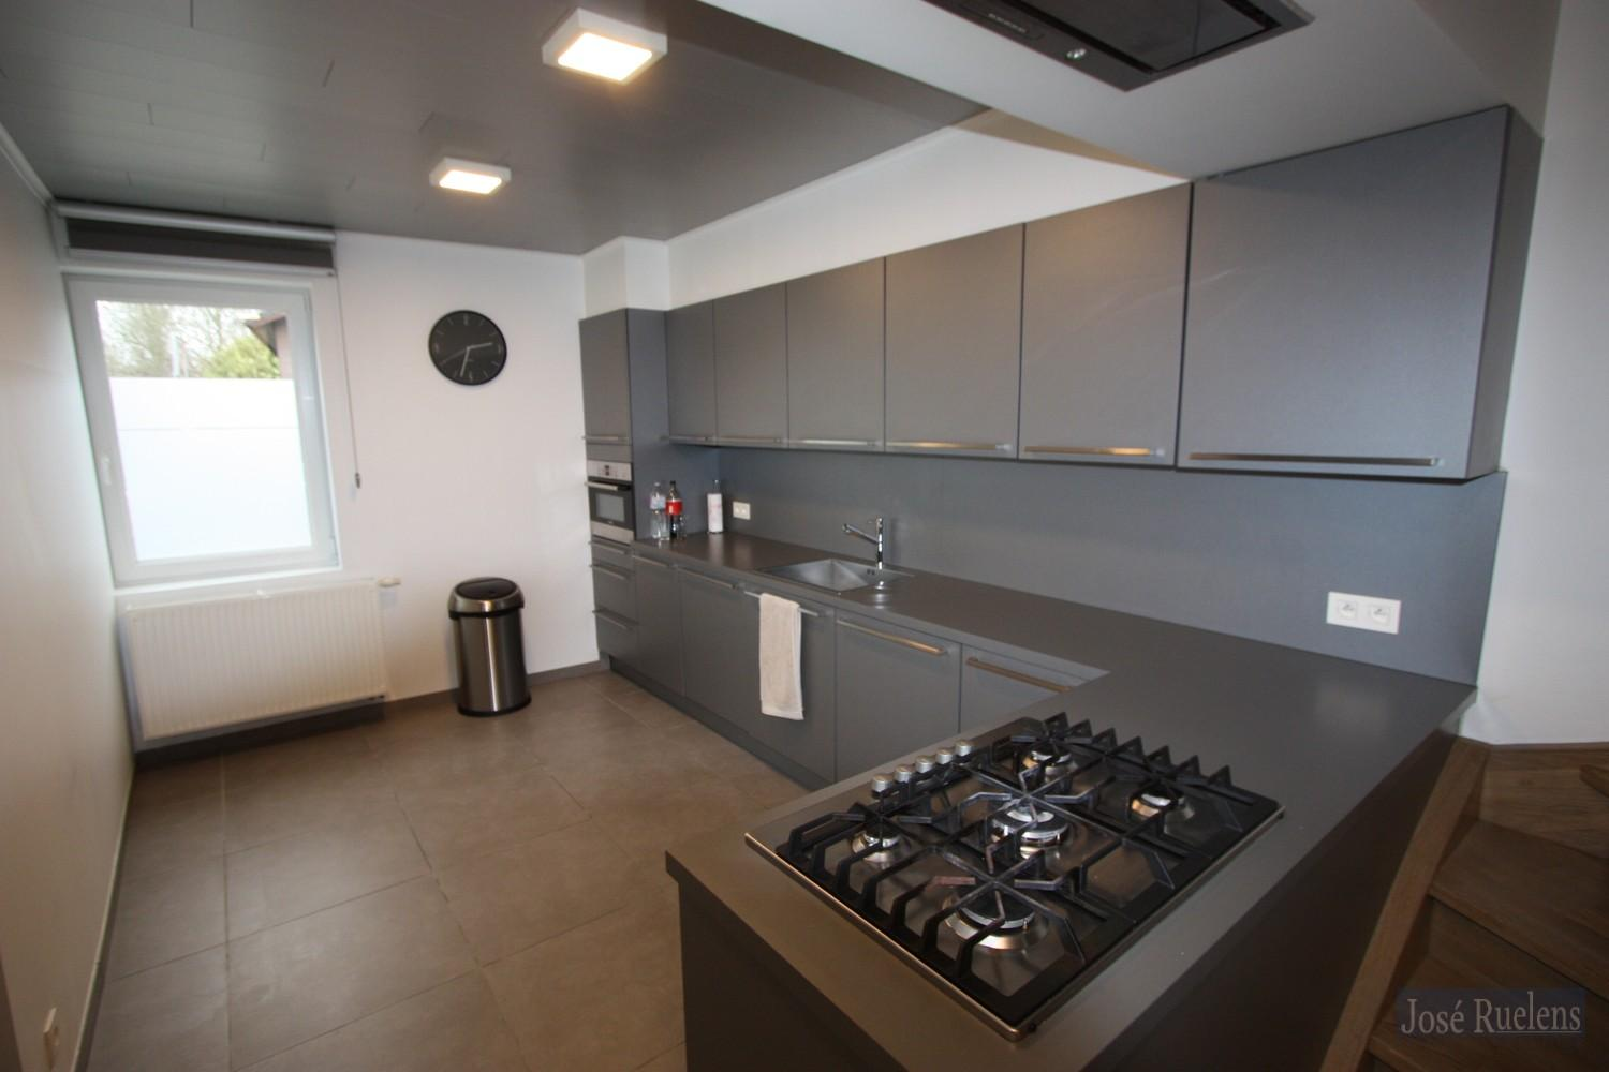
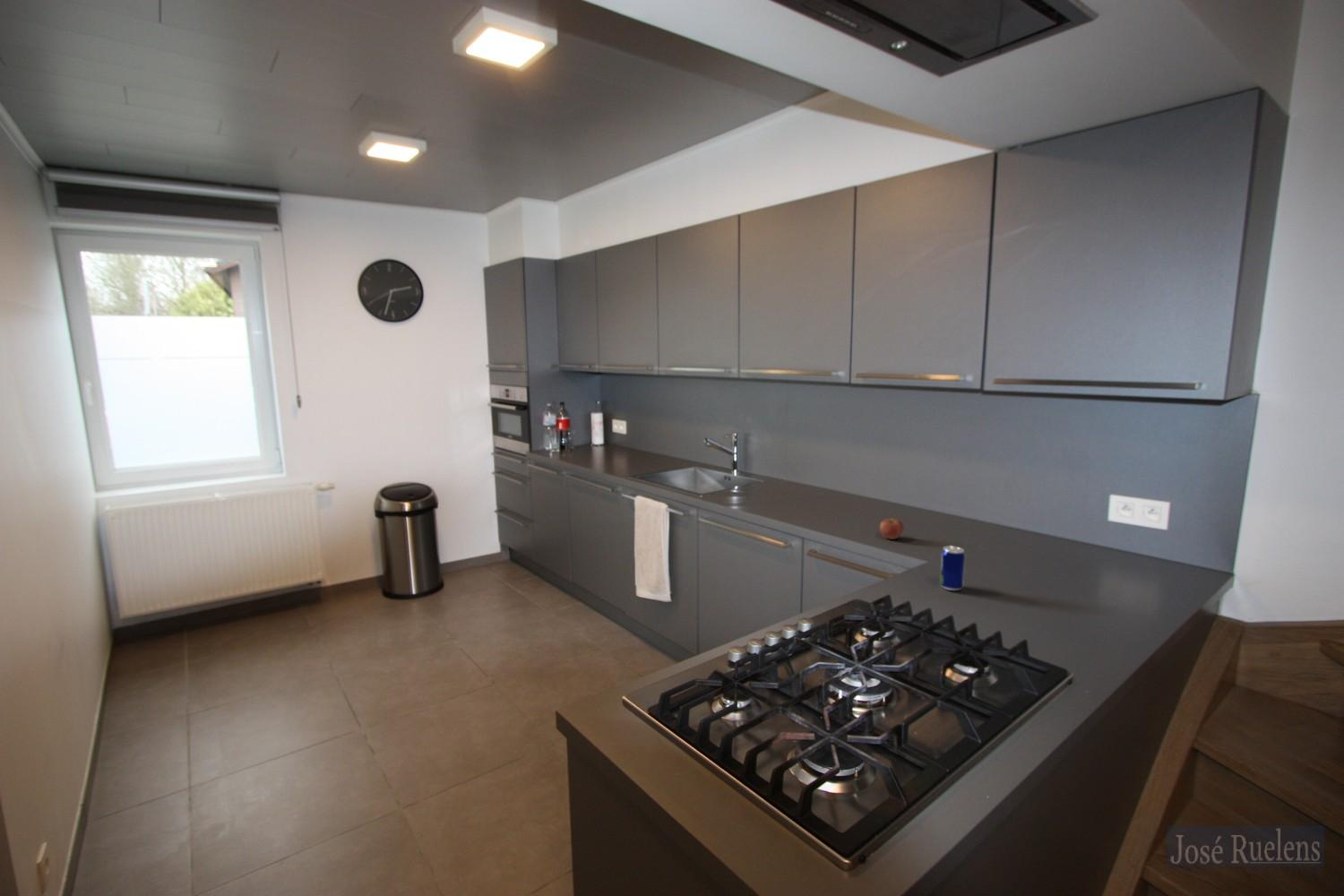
+ apple (892, 527)
+ beer can (952, 567)
